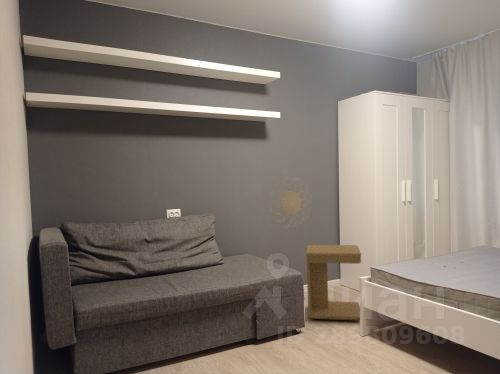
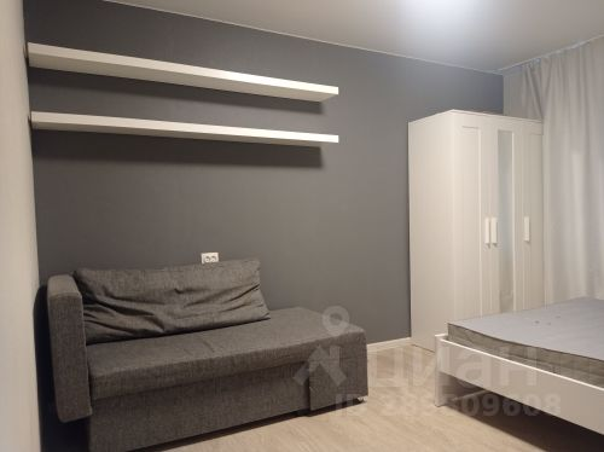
- side table (327, 281)
- decorative wall piece (290, 202)
